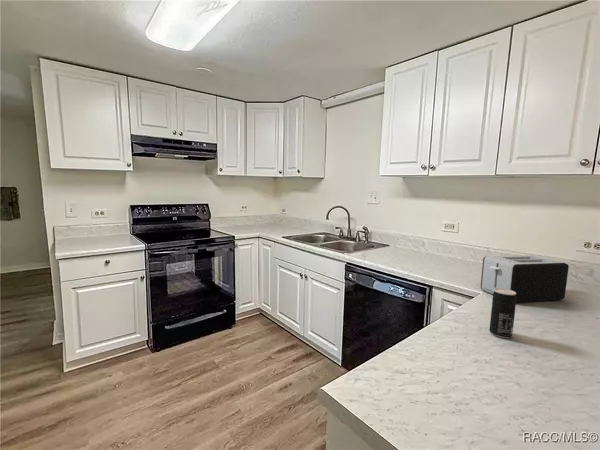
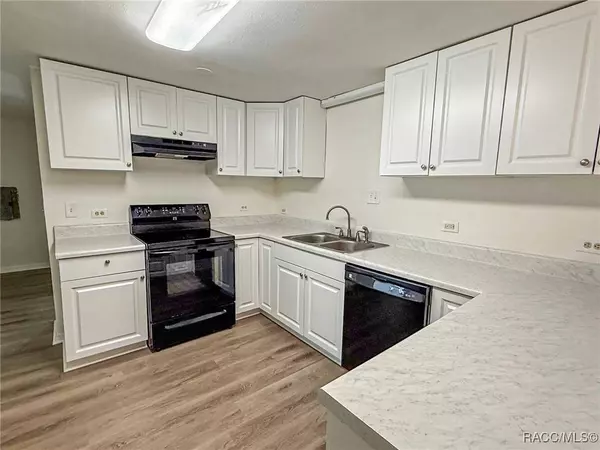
- beverage can (502, 312)
- toaster (522, 277)
